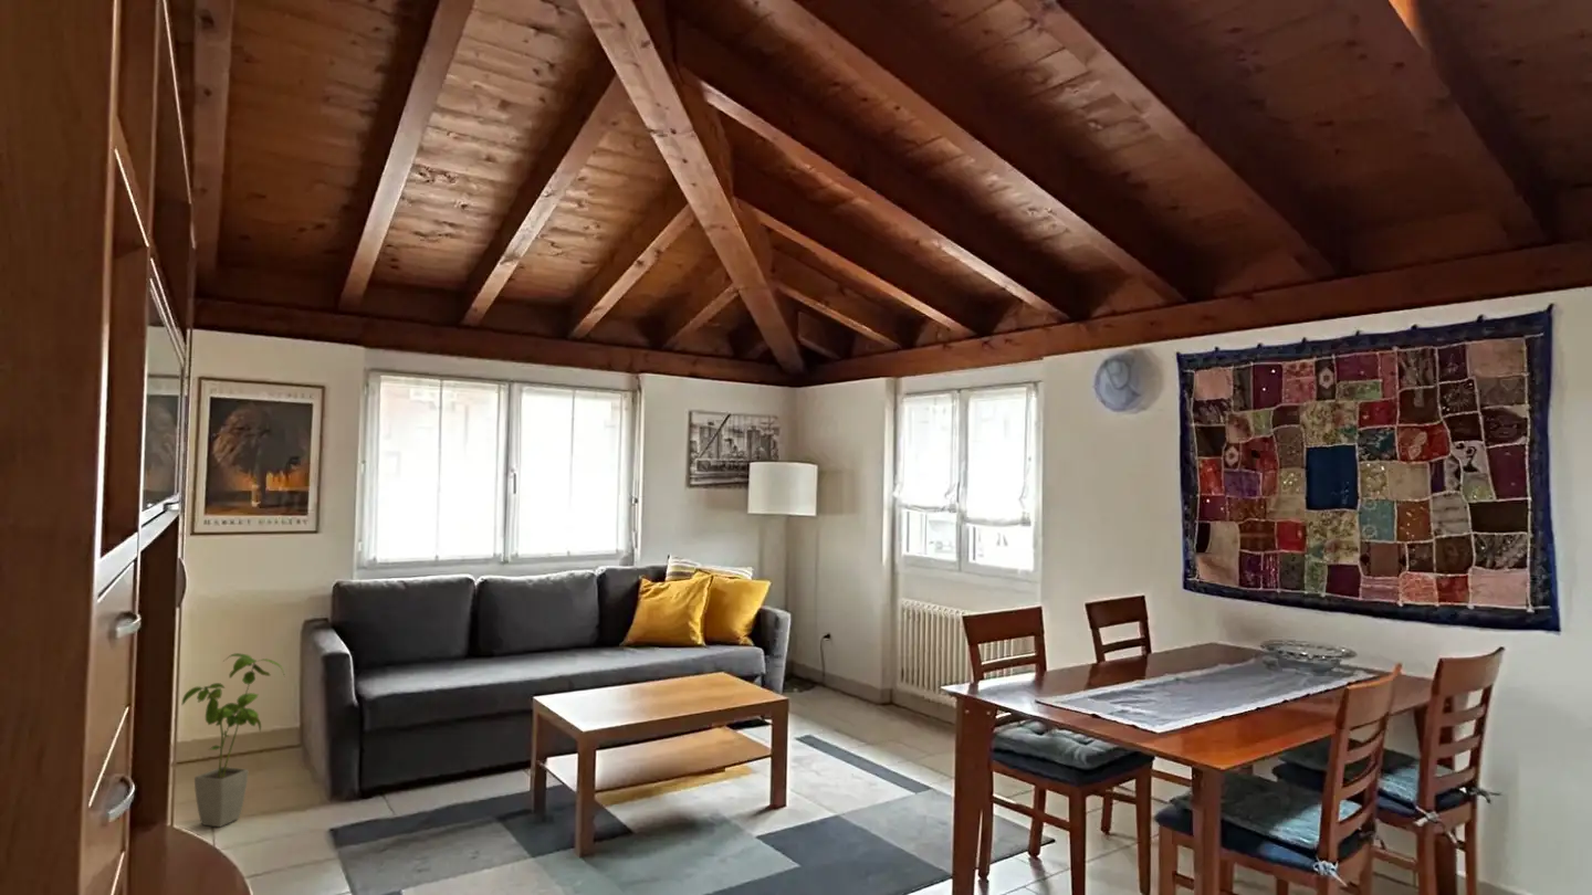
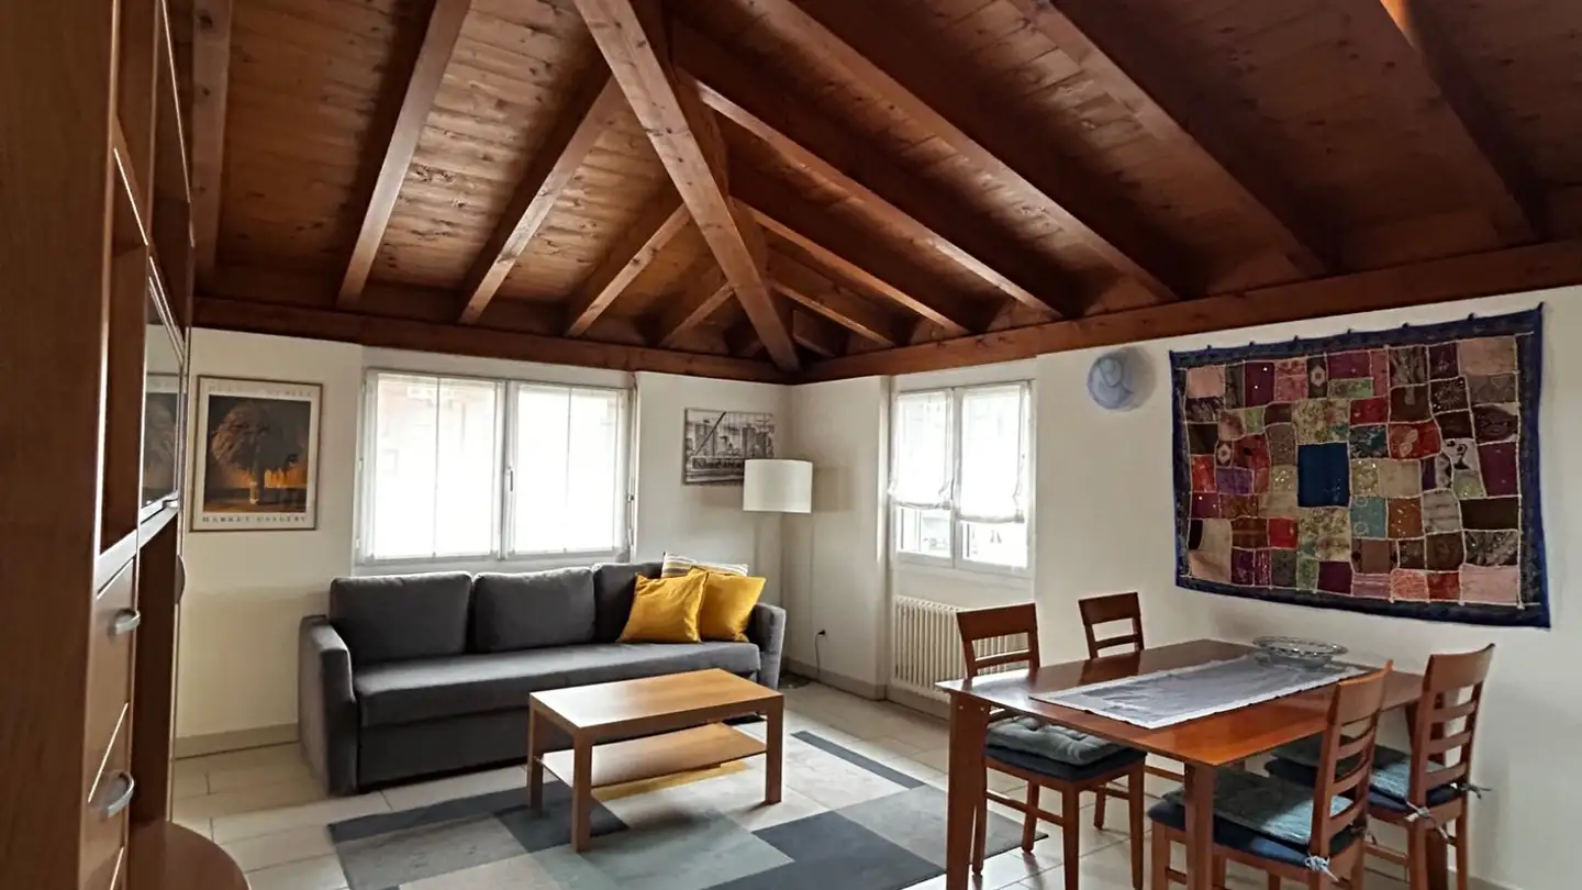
- house plant (235, 734)
